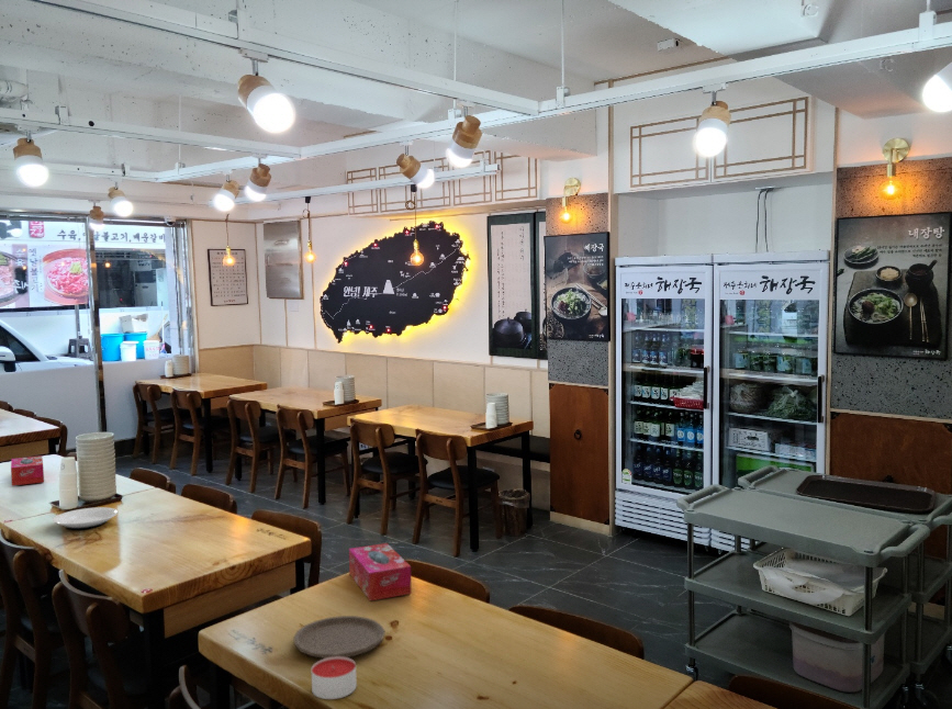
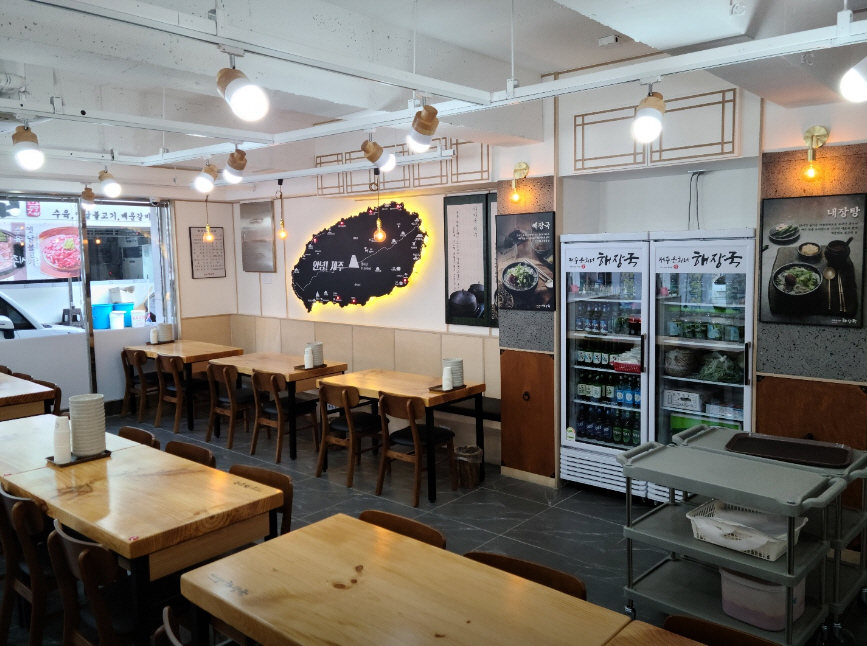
- tissue box (379, 570)
- plate (339, 637)
- candle (334, 676)
- plate (86, 519)
- tissue box (27, 470)
